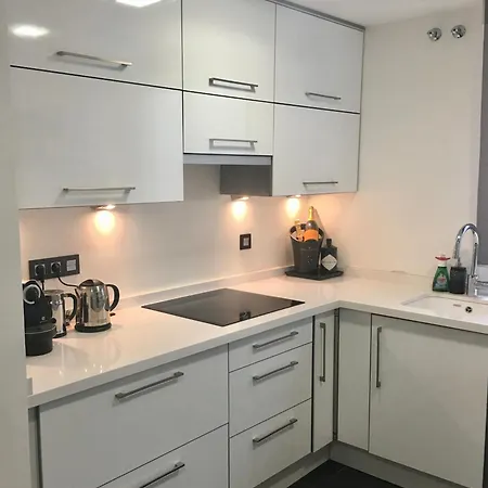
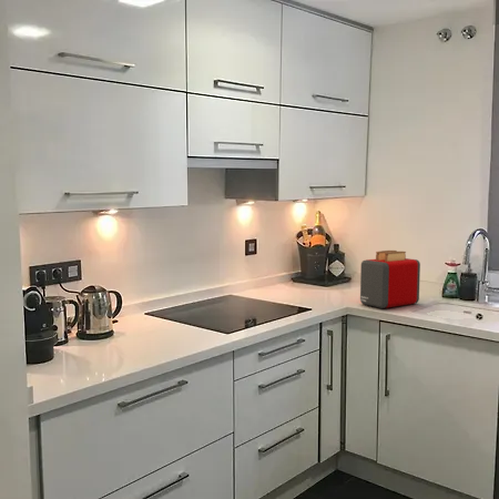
+ toaster (390, 277)
